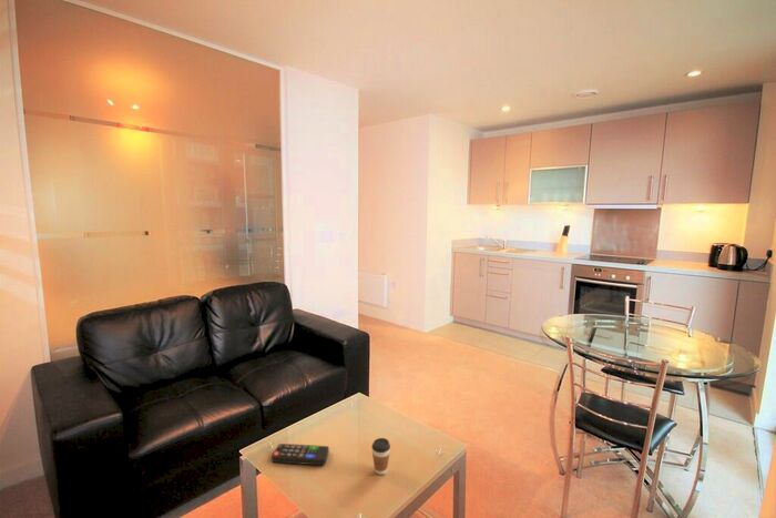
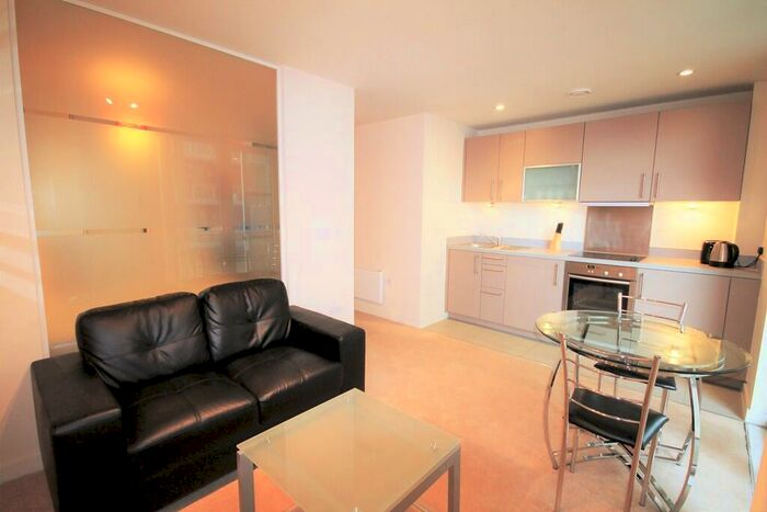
- coffee cup (380, 456)
- remote control (300, 454)
